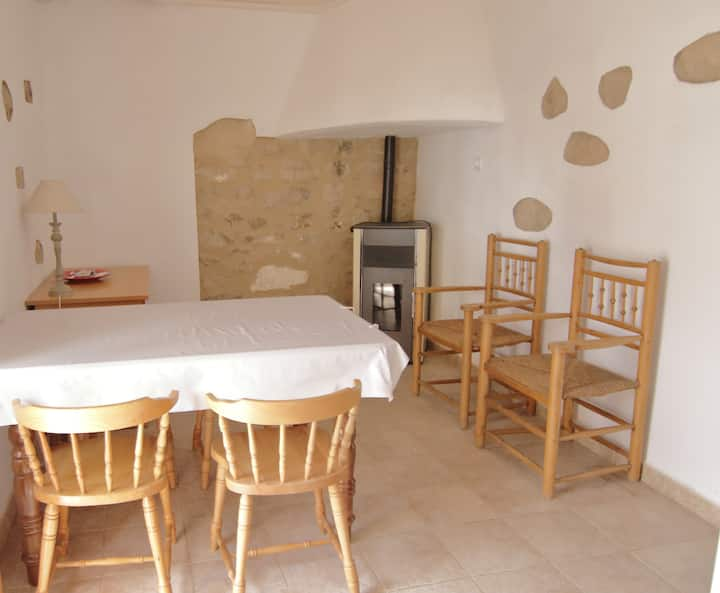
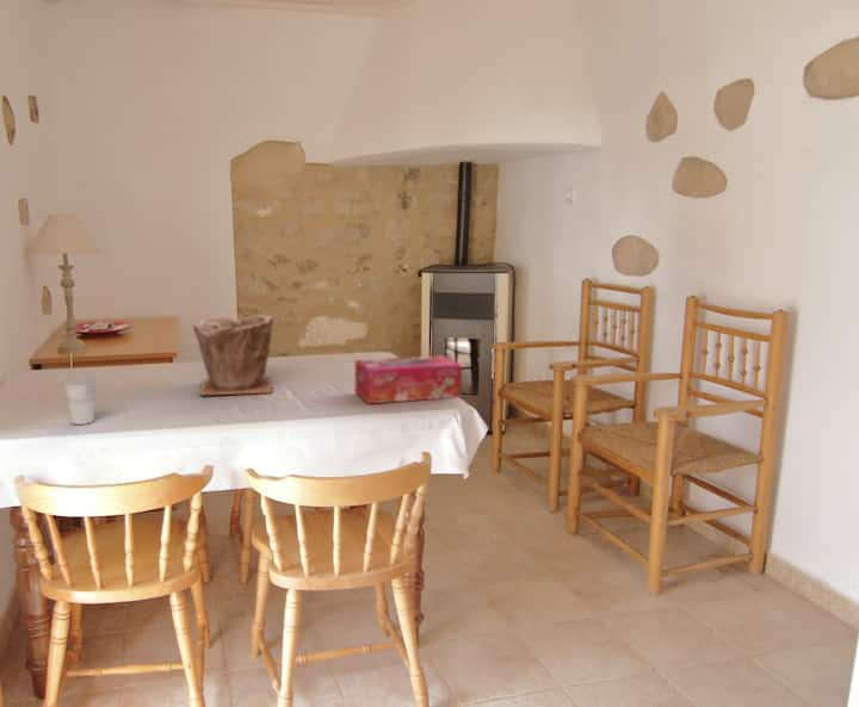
+ plant pot (235, 352)
+ tissue box (407, 378)
+ cup (81, 399)
